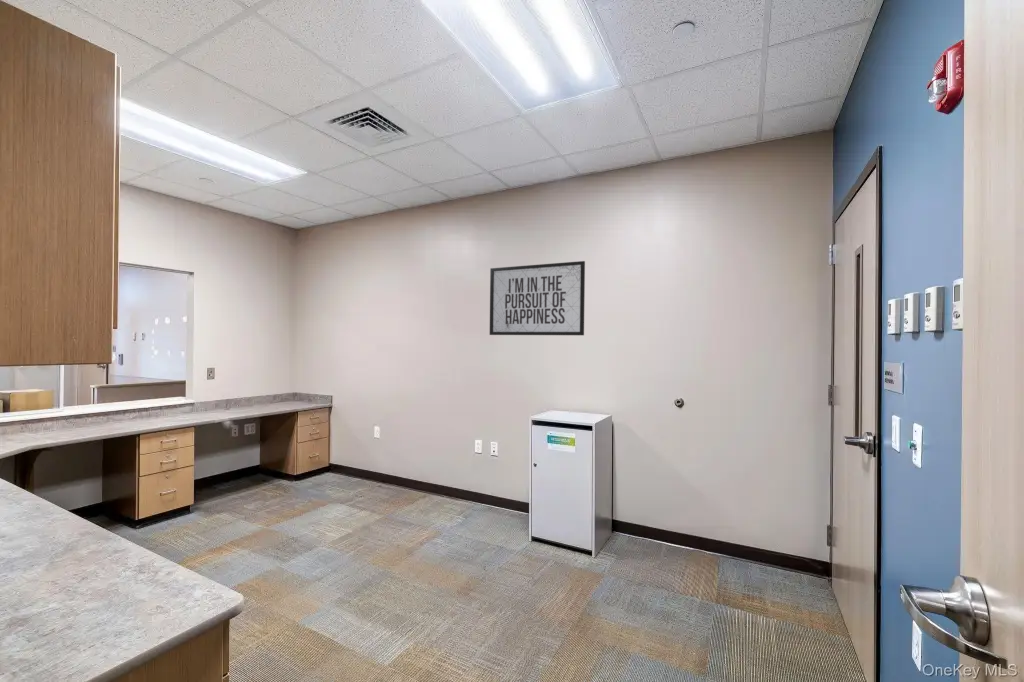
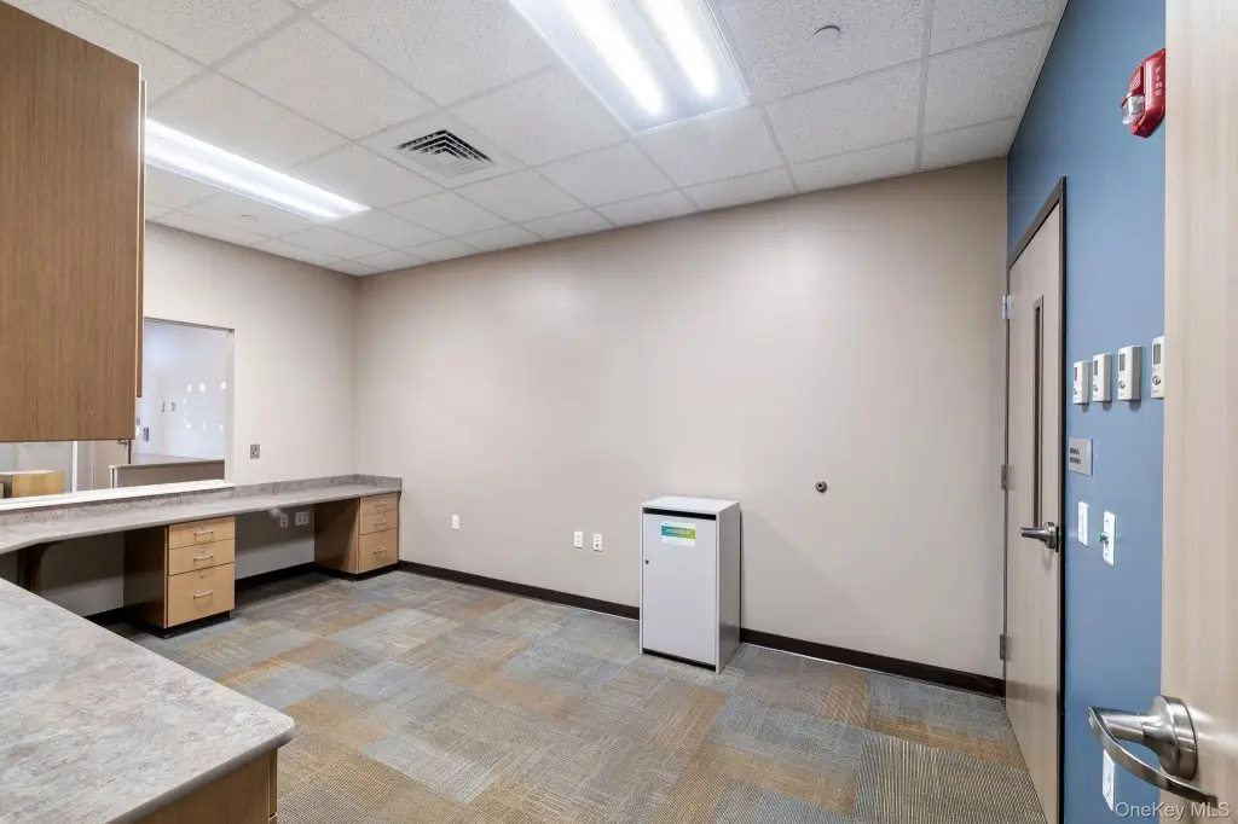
- mirror (534, 300)
